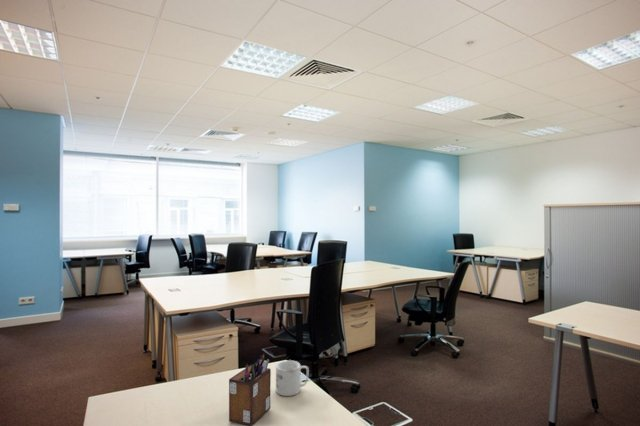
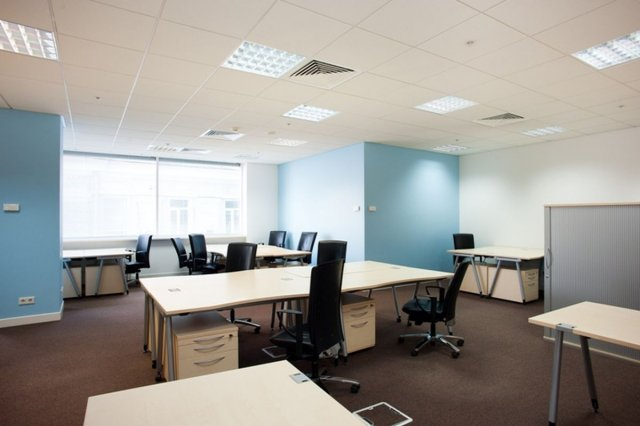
- desk organizer (250, 386)
- mug (292, 377)
